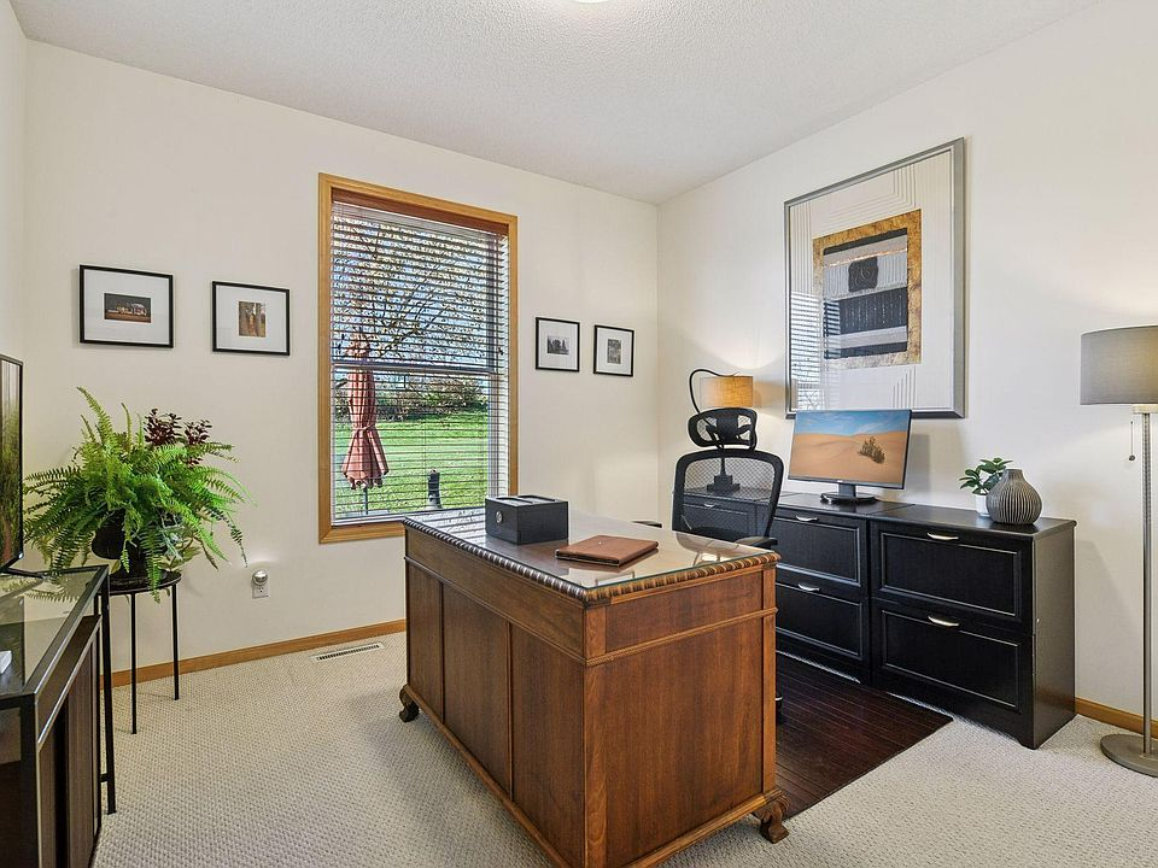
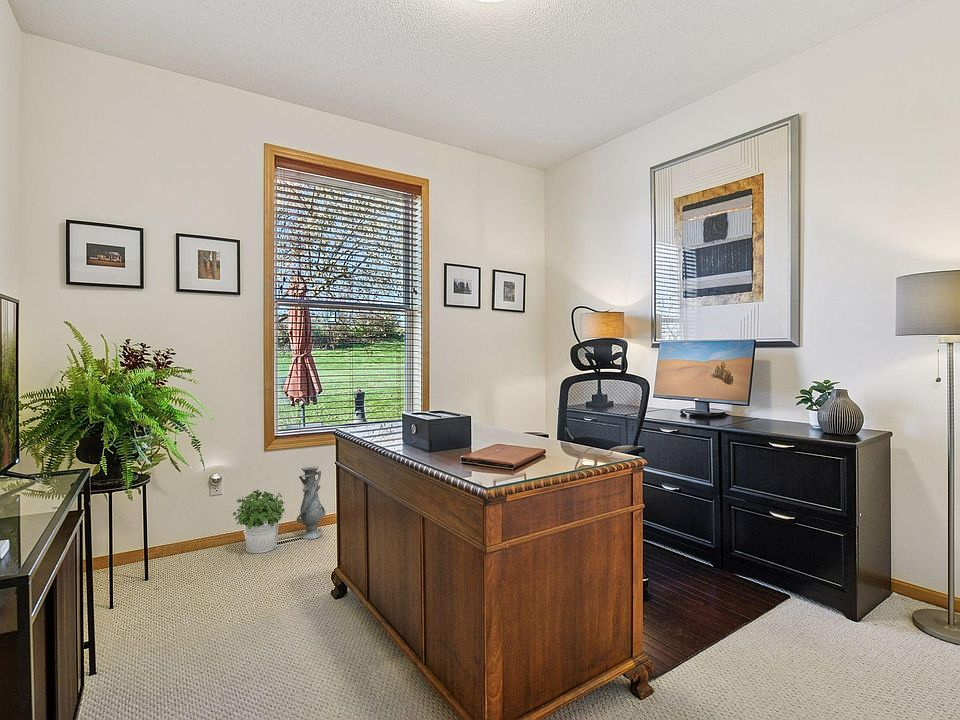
+ potted plant (259, 520)
+ vase (311, 501)
